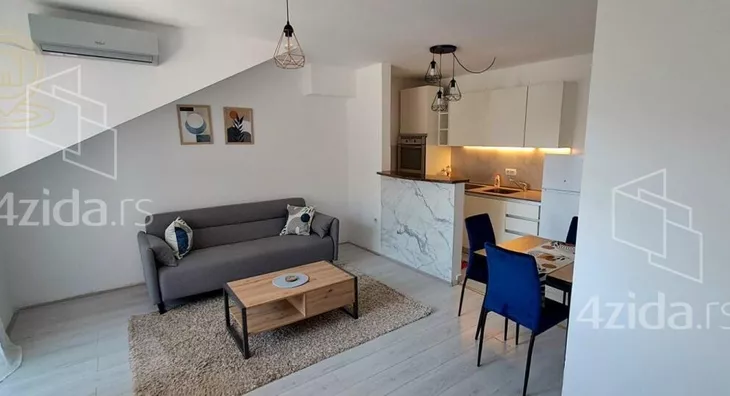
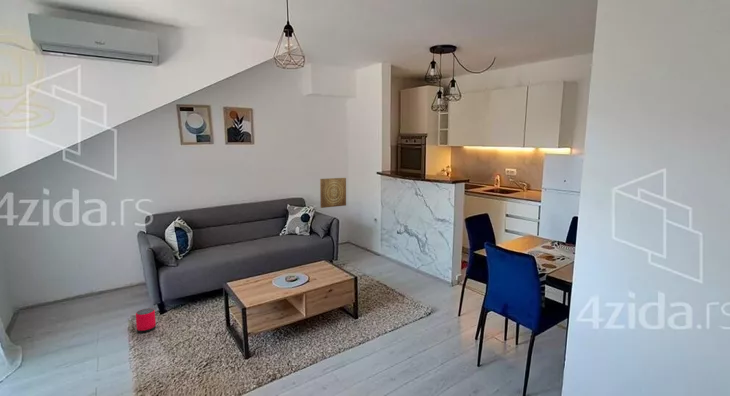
+ wall art (333, 192)
+ speaker (145, 320)
